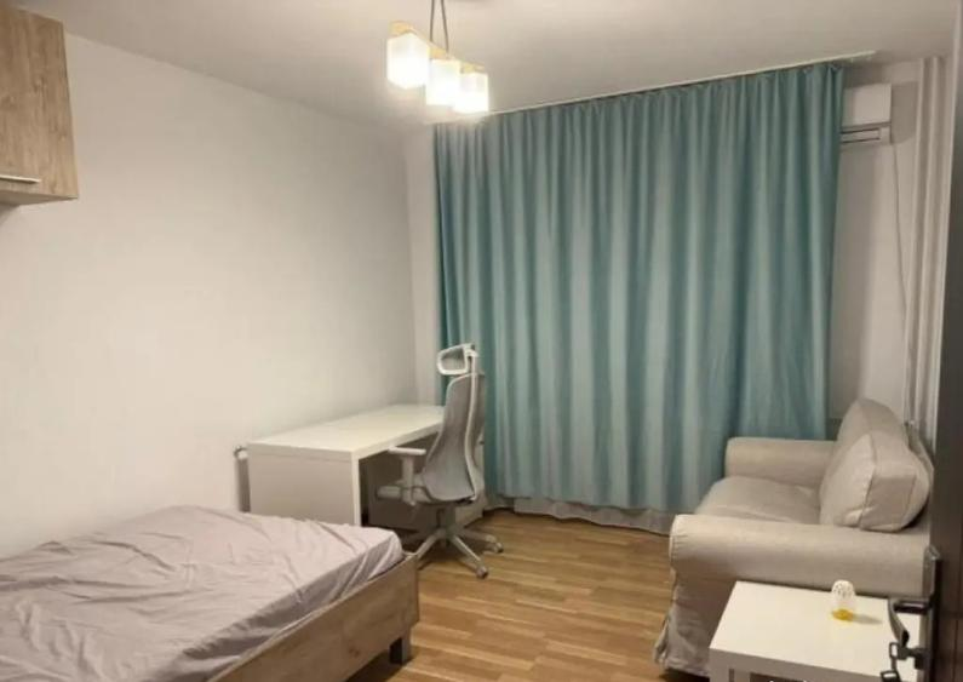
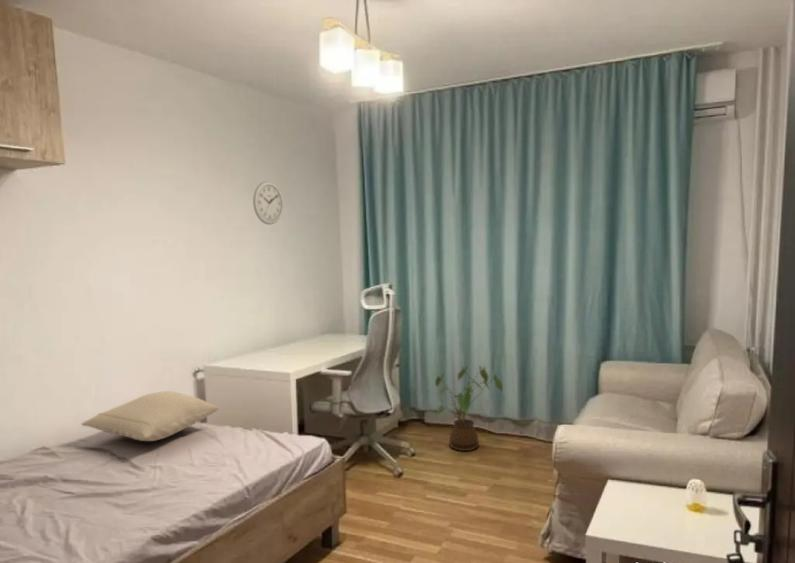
+ wall clock (269, 202)
+ house plant (466, 409)
+ pillow (152, 416)
